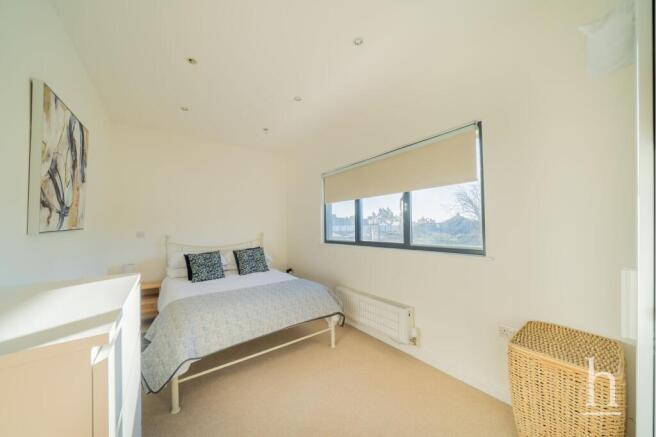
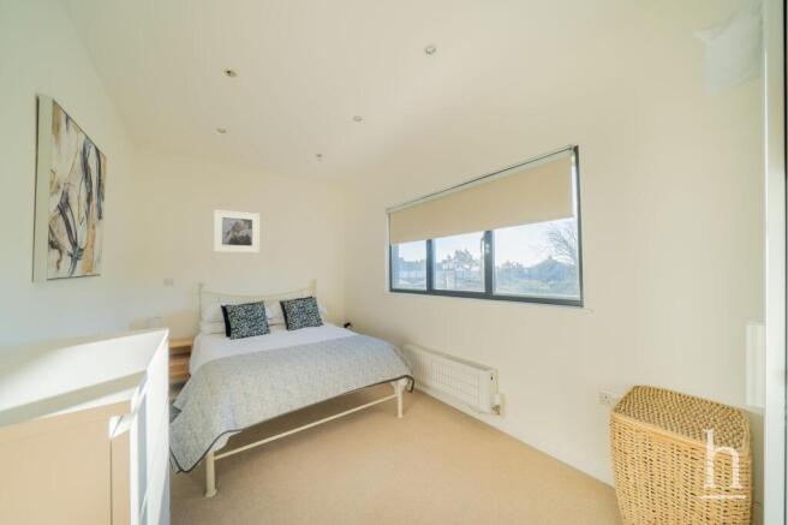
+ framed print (237, 232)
